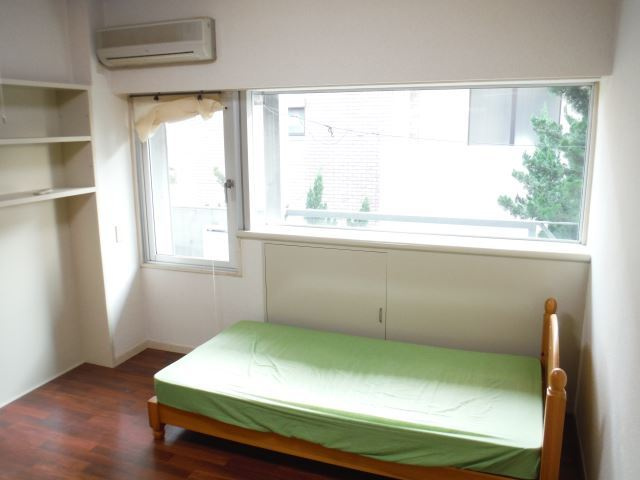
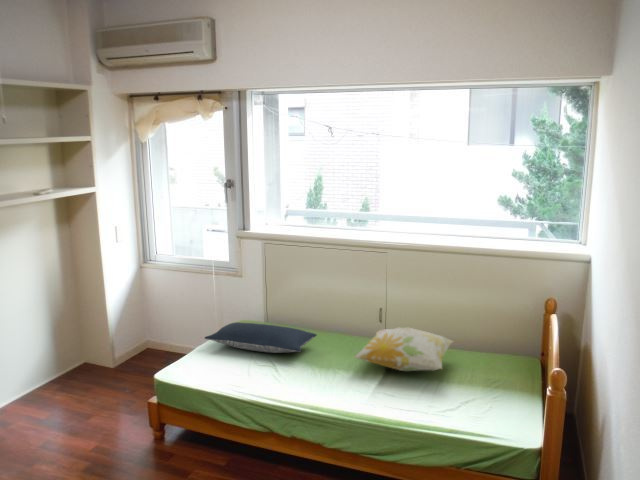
+ decorative pillow (405, 348)
+ pillow (262, 336)
